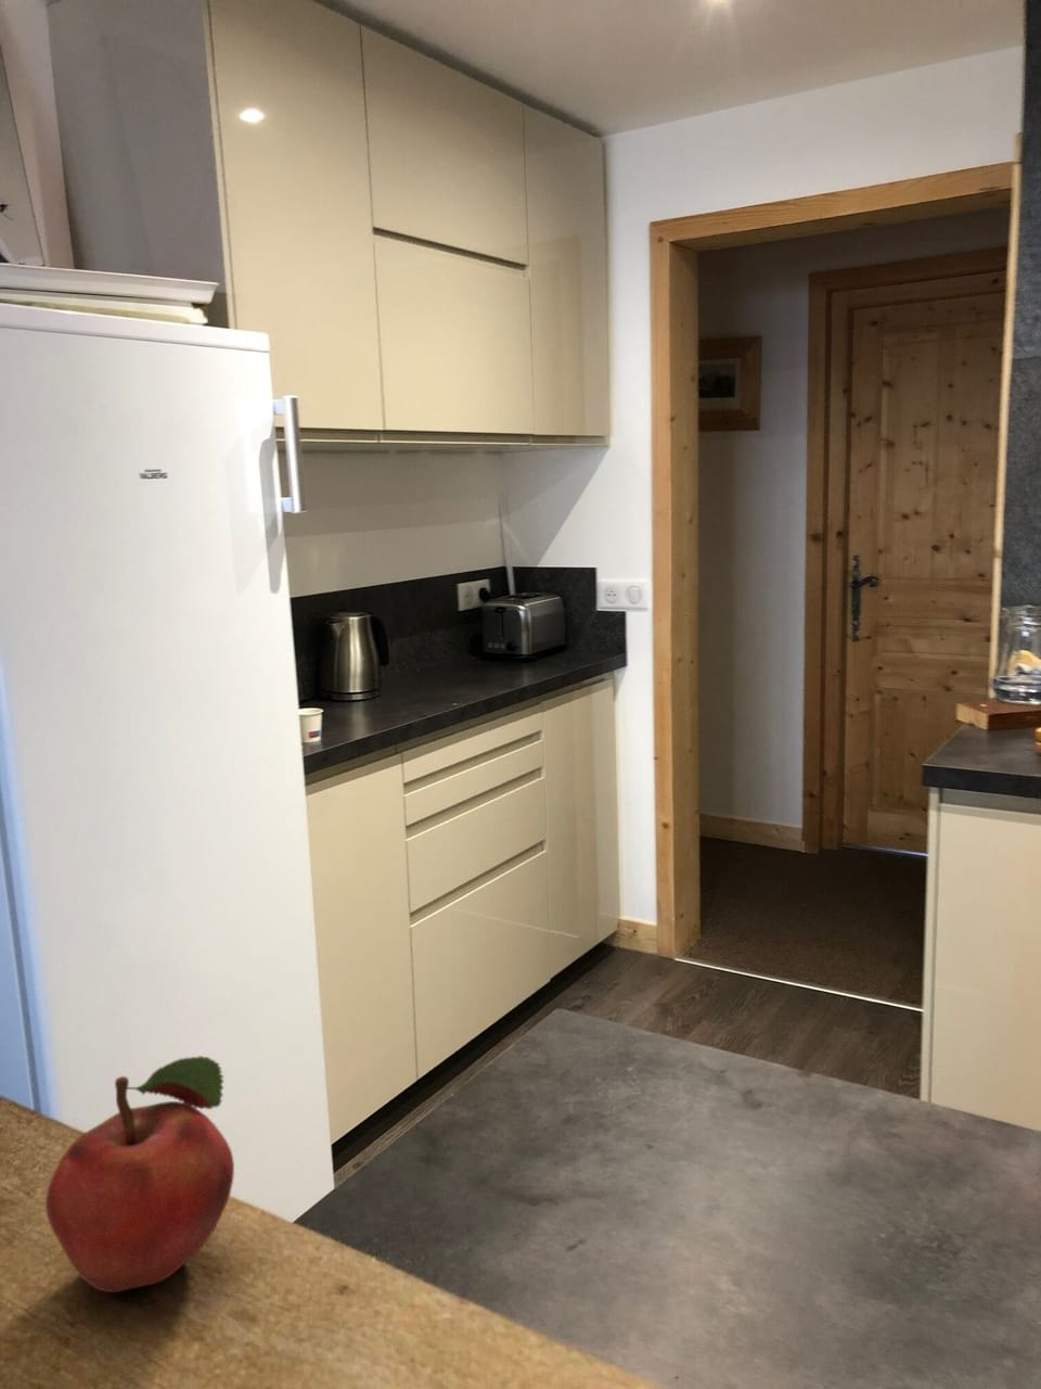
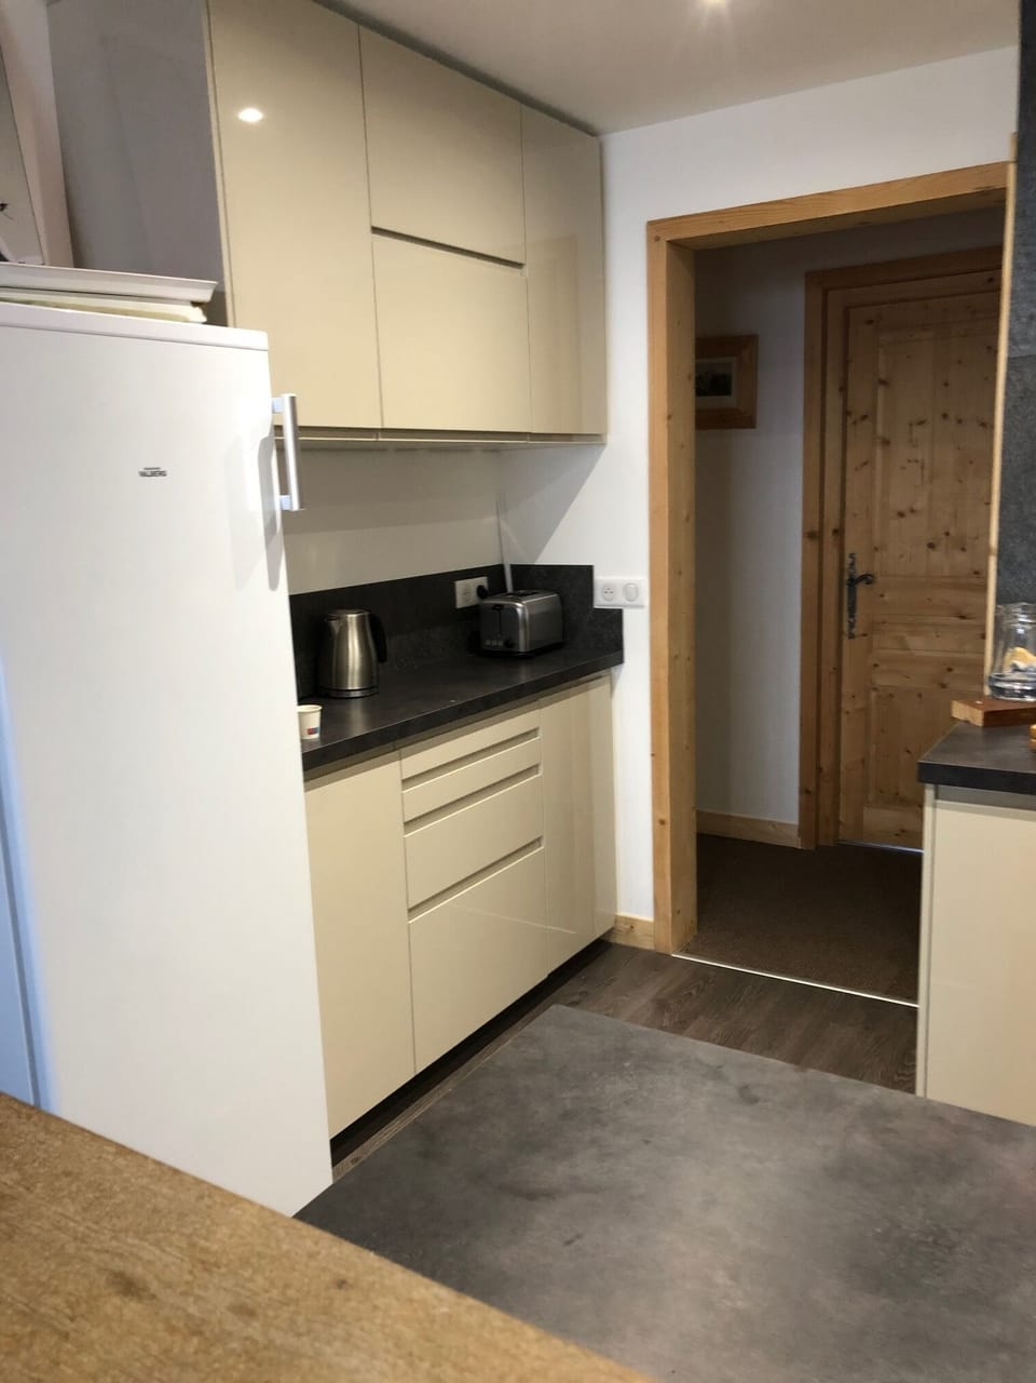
- fruit (150, 1168)
